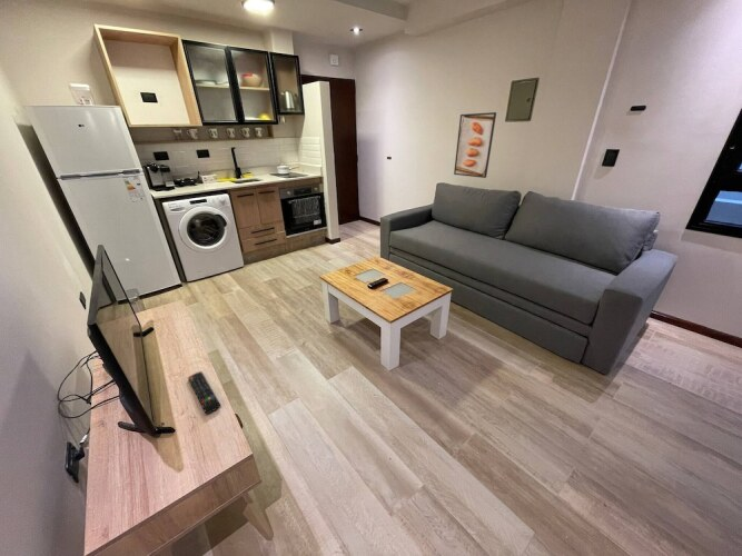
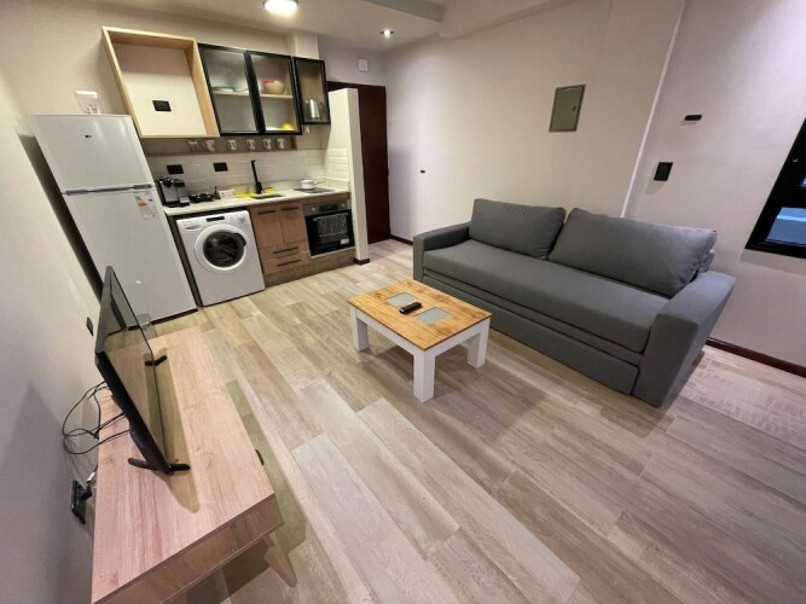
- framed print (473, 146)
- remote control (202, 390)
